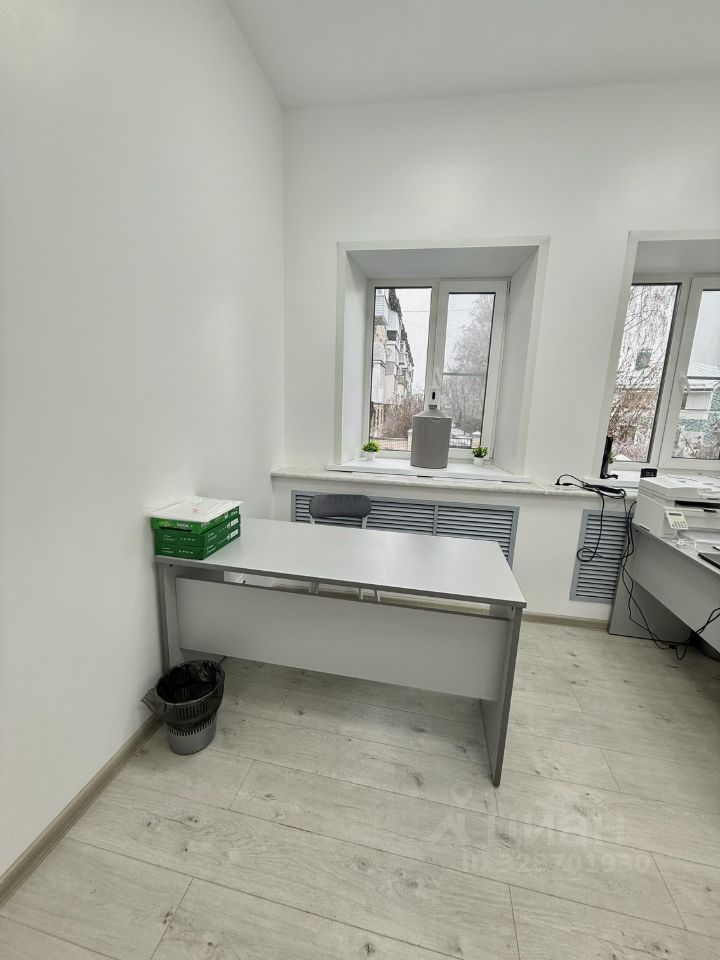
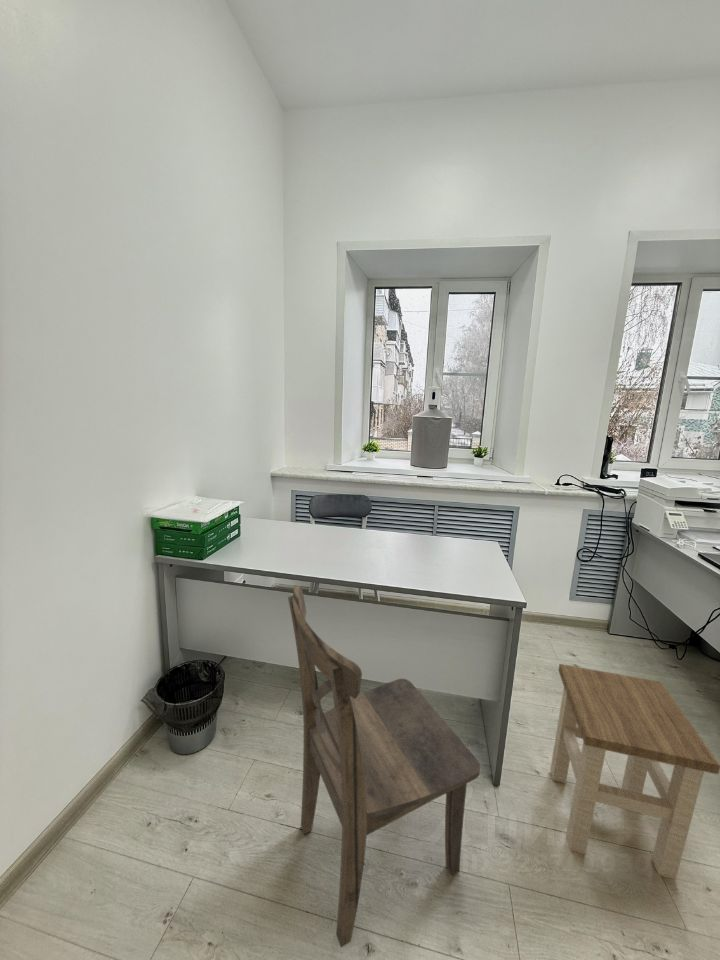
+ dining chair (376, 736)
+ stool (625, 768)
